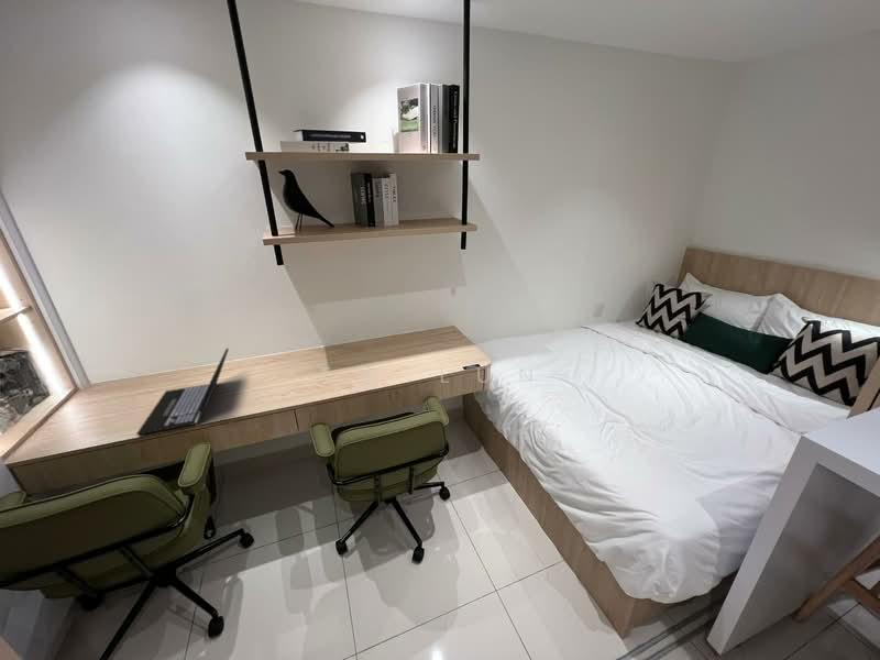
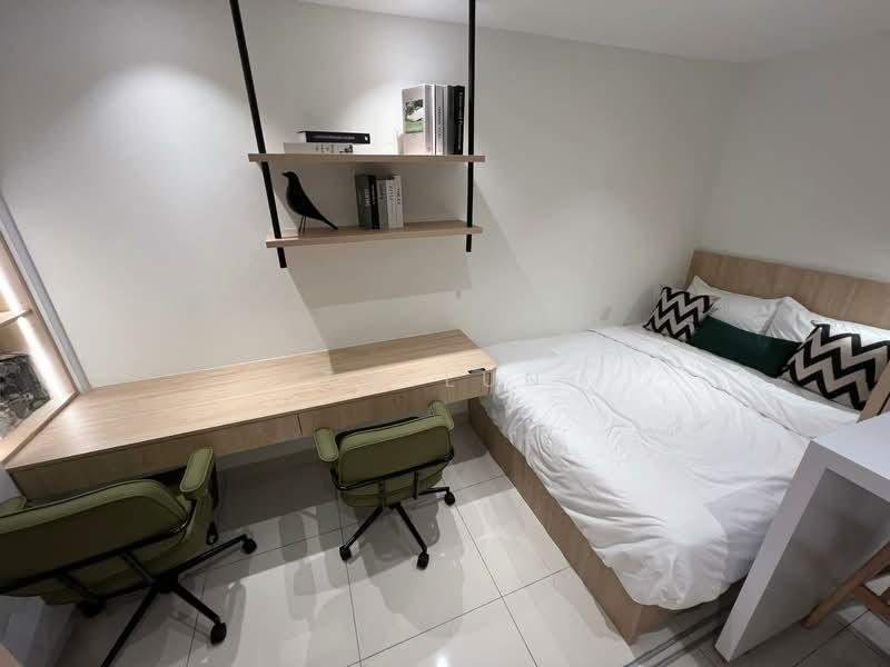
- laptop (187, 387)
